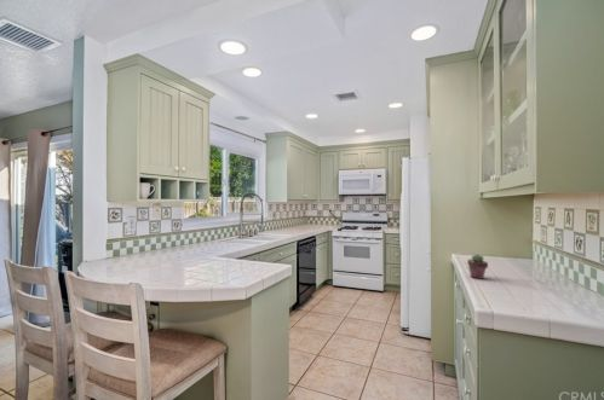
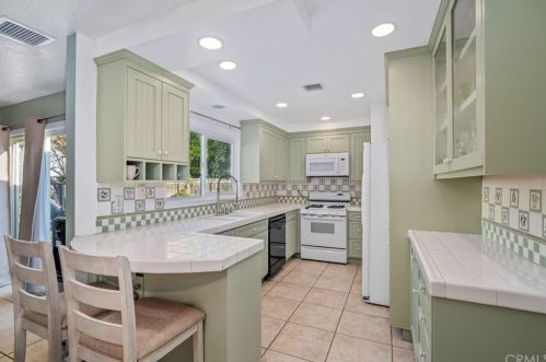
- potted succulent (477, 265)
